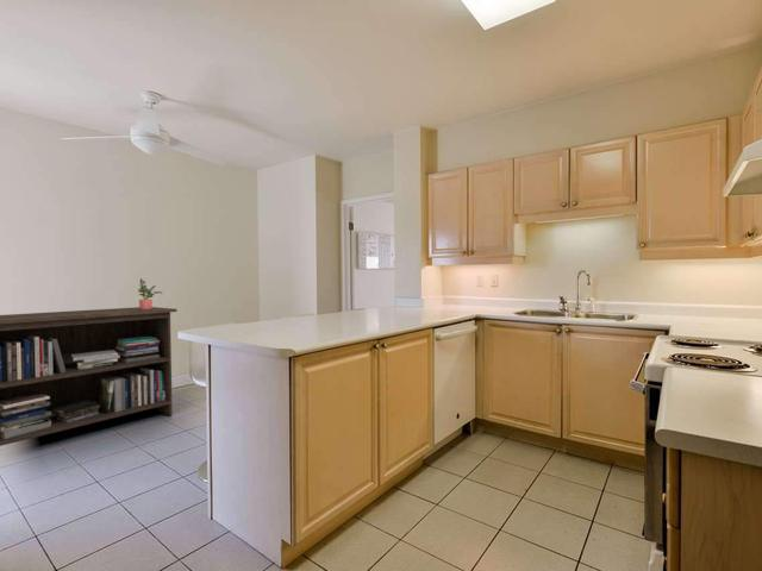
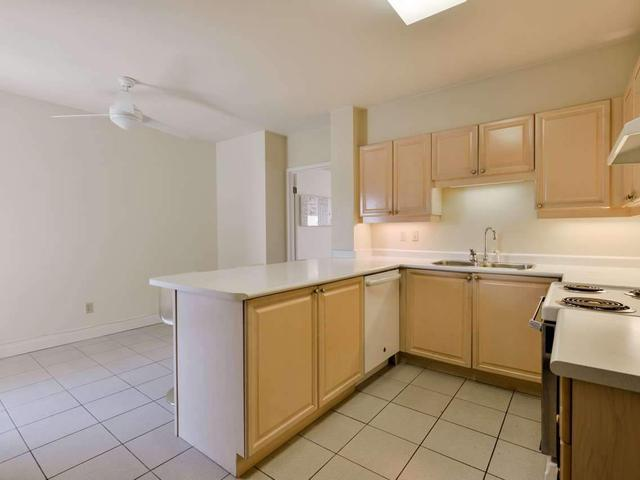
- storage cabinet (76, 371)
- potted plant (151, 294)
